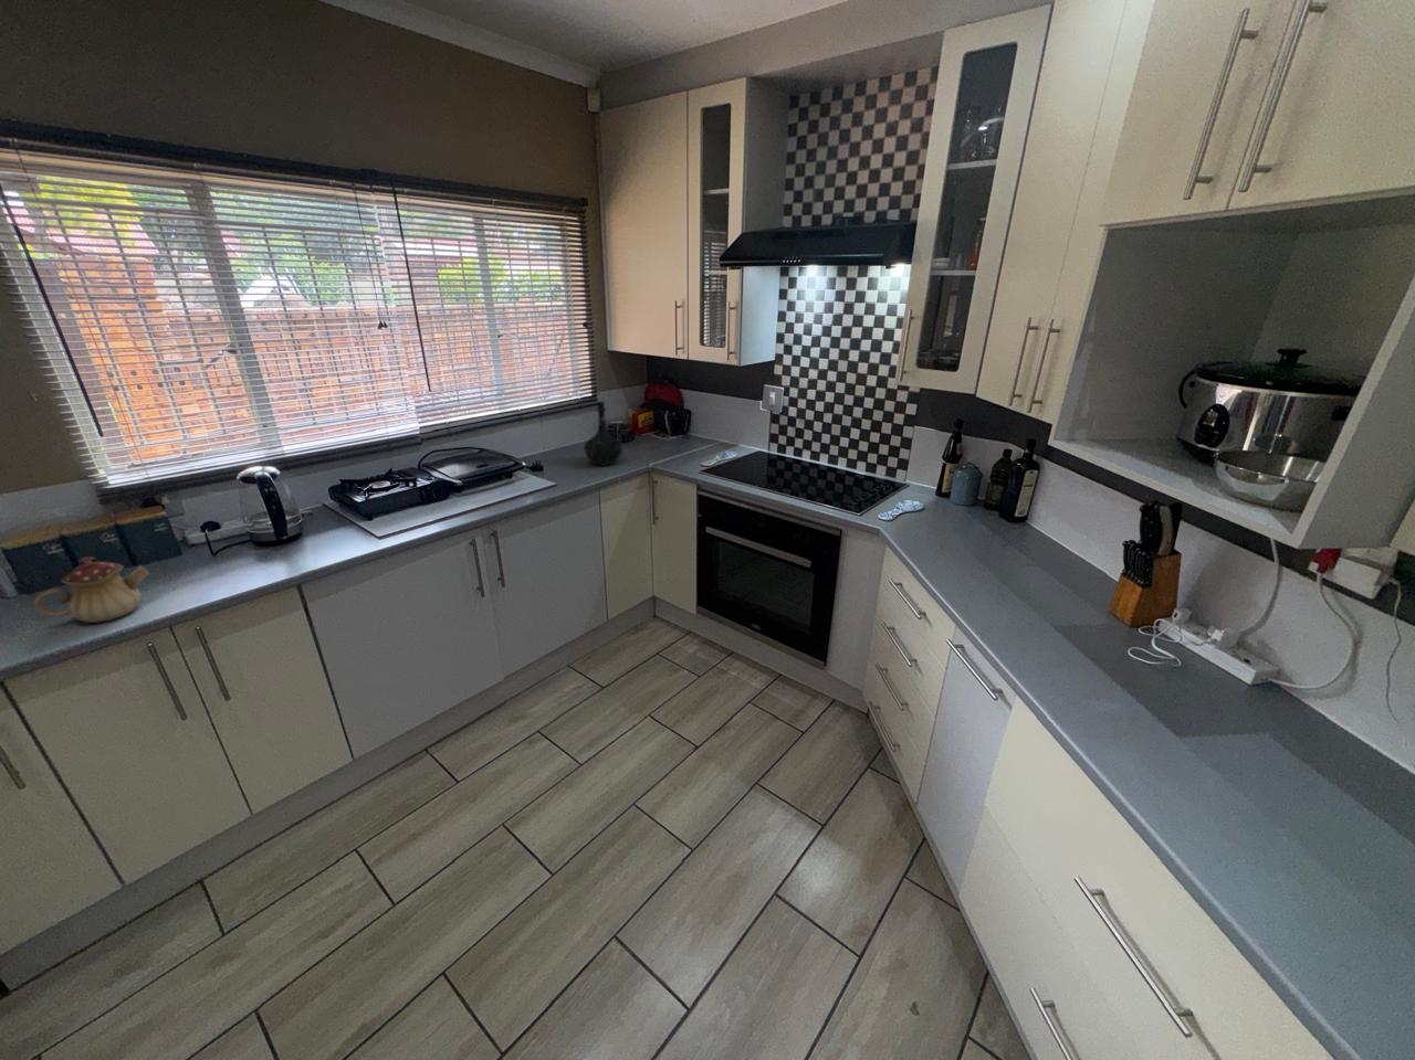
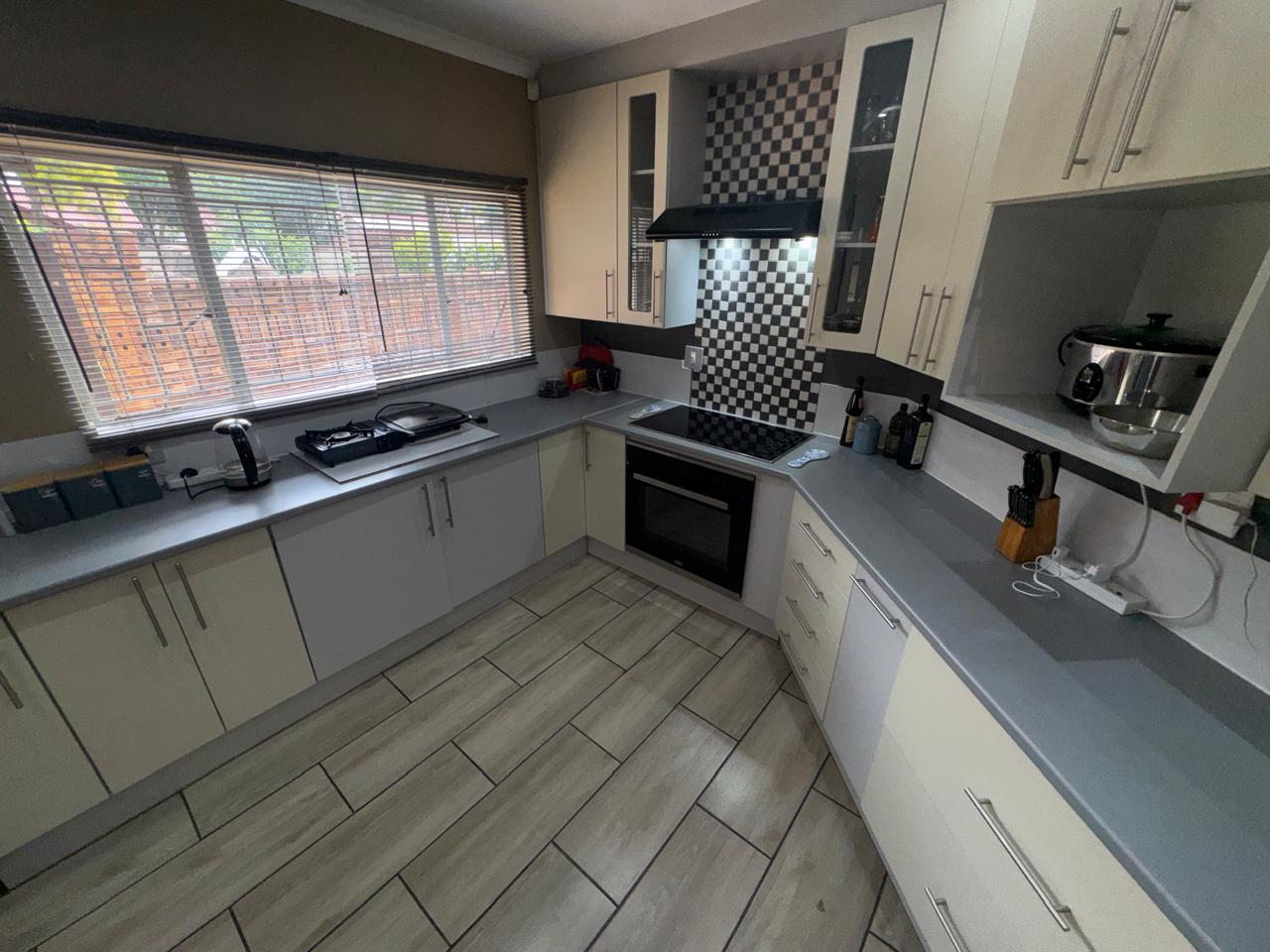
- bottle (603, 433)
- teapot (91, 587)
